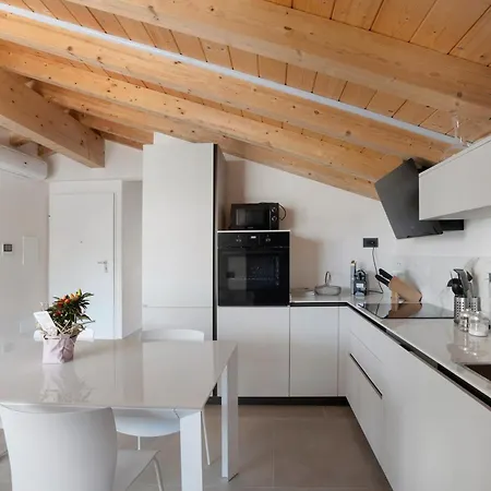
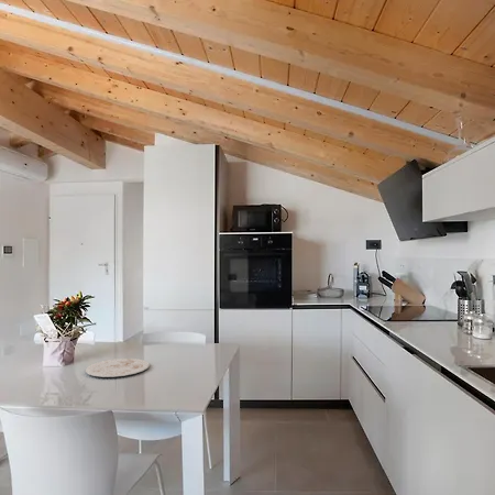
+ plate (118, 367)
